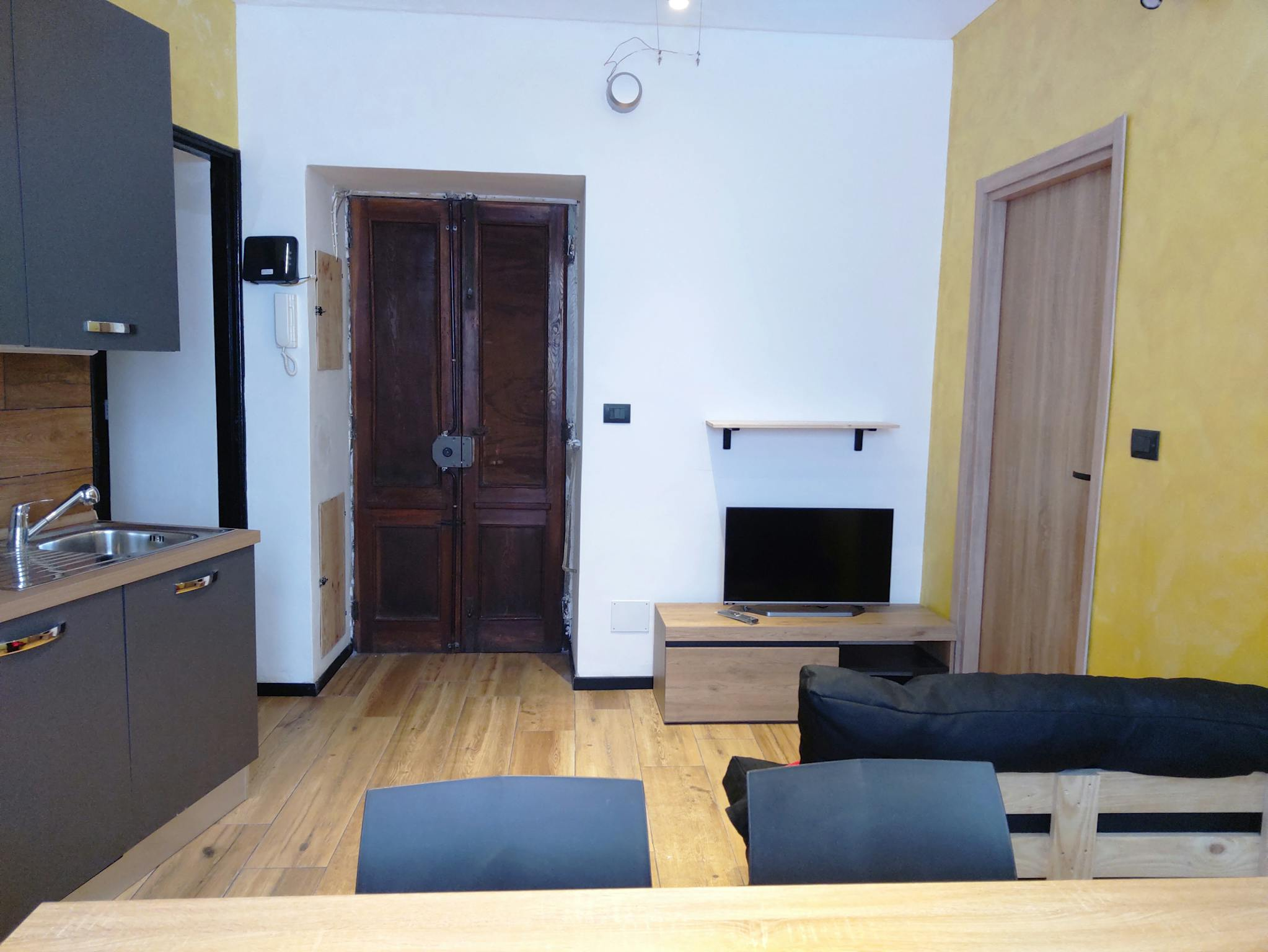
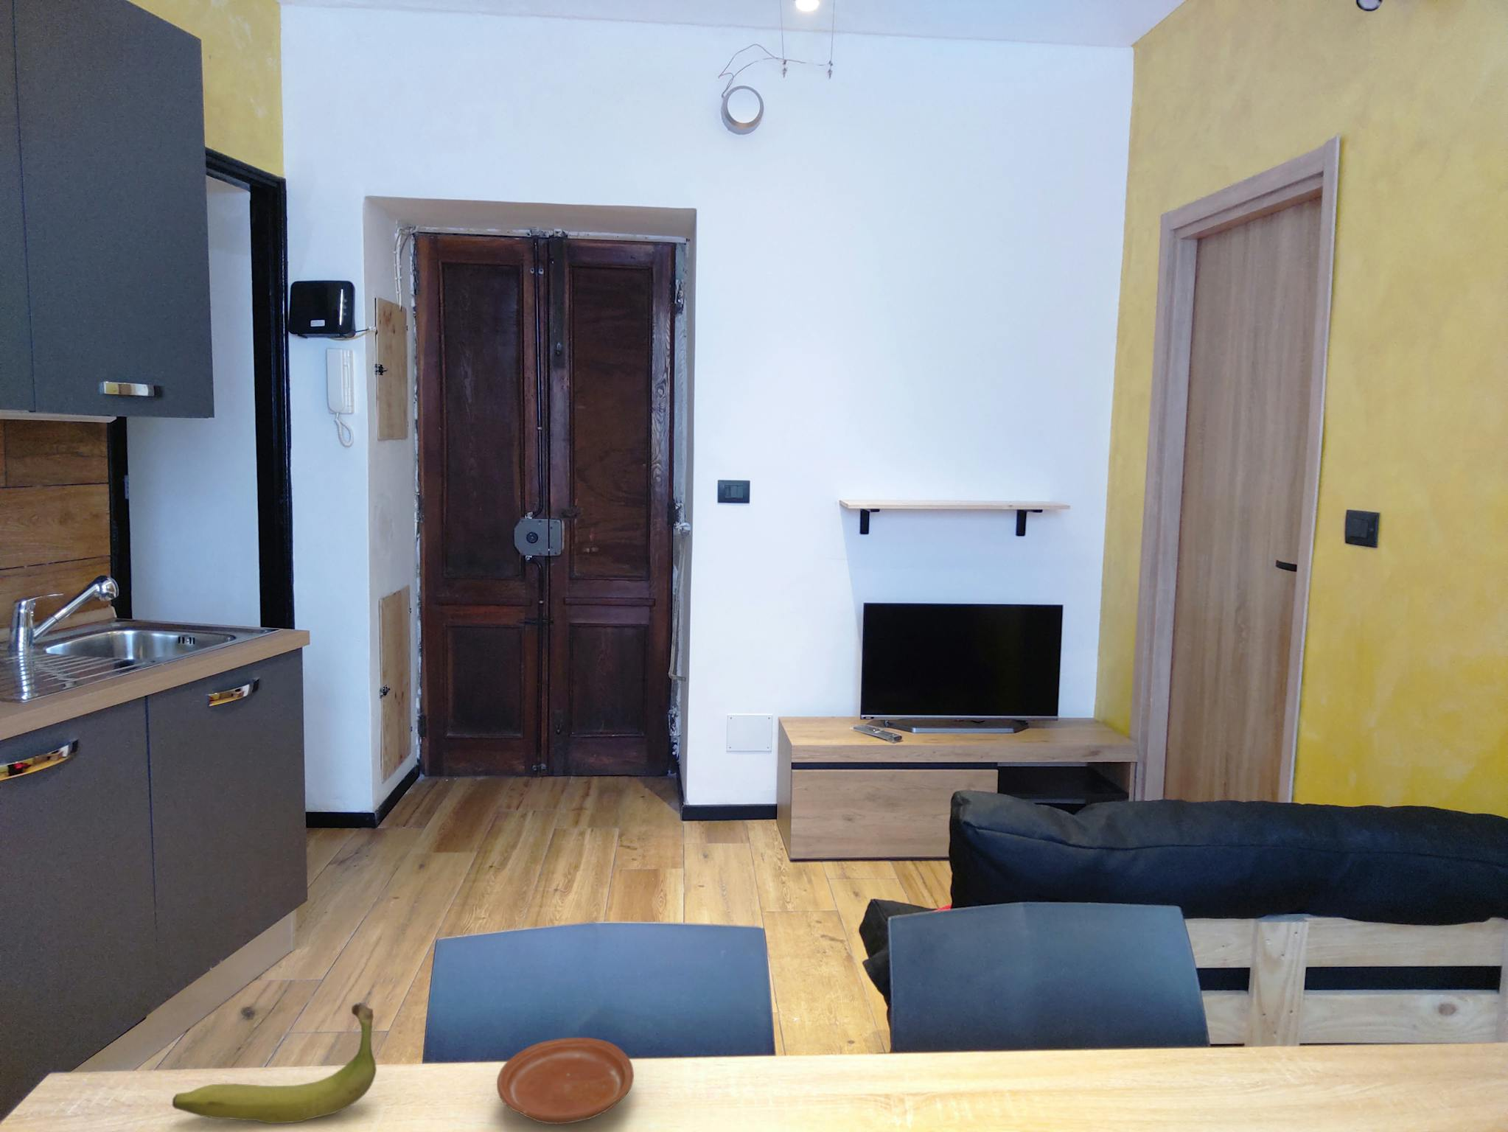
+ banana (275, 1086)
+ plate (566, 1088)
